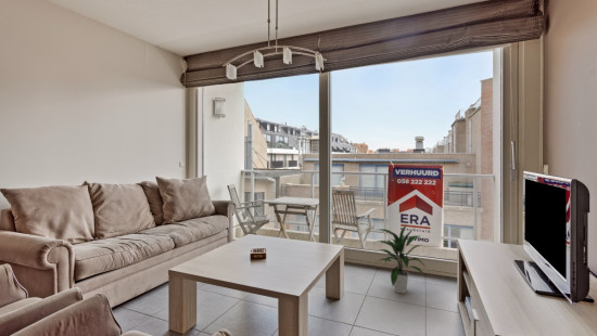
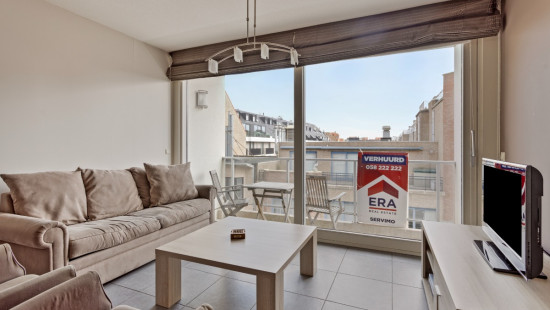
- indoor plant (399, 257)
